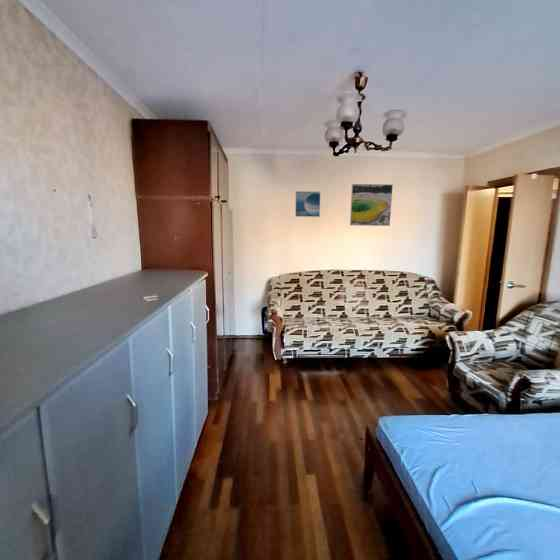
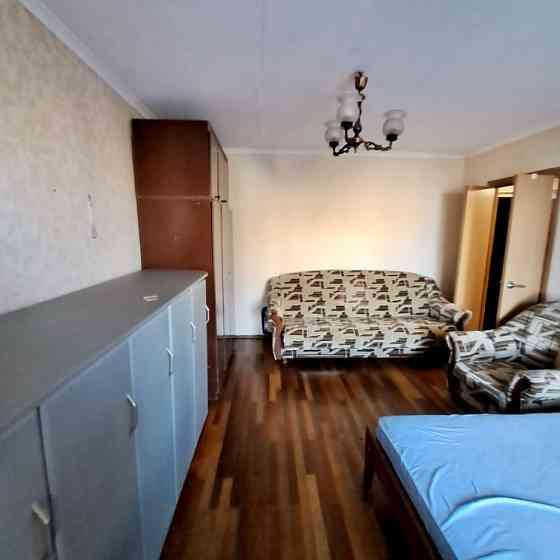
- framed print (307, 204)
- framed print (371, 205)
